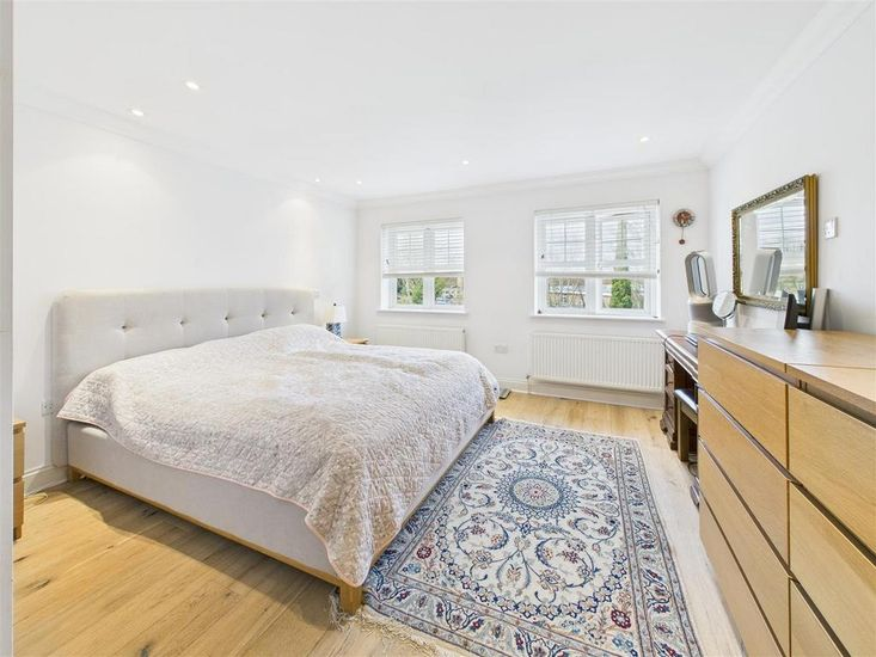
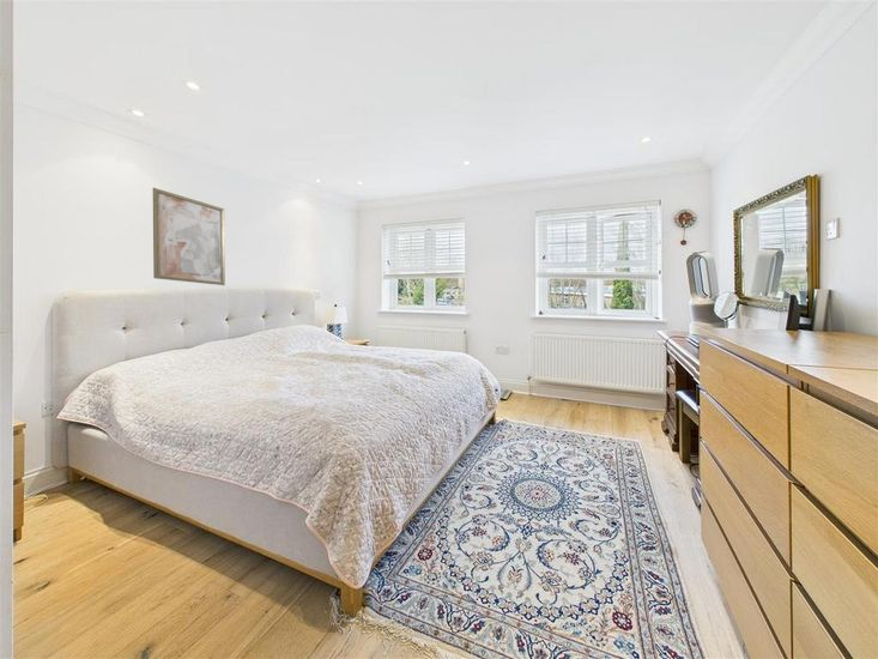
+ wall art (192, 240)
